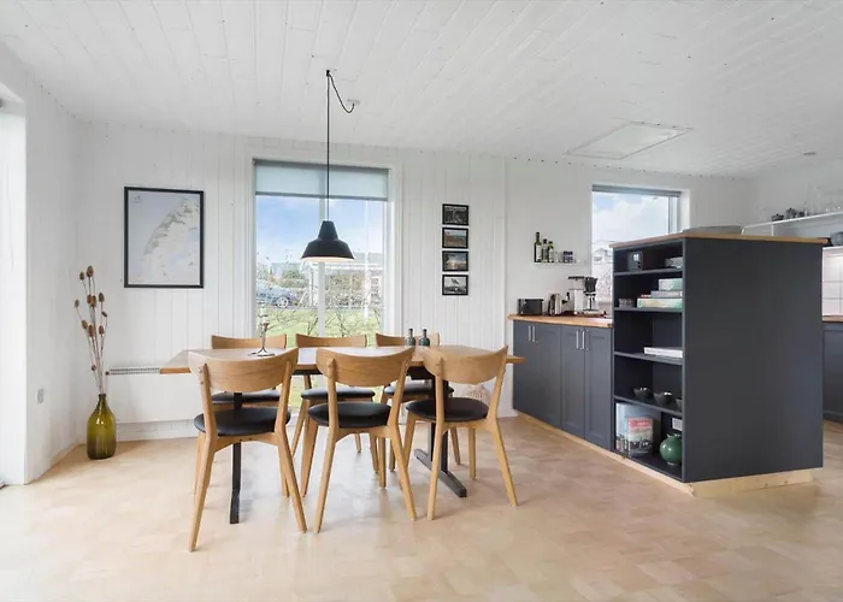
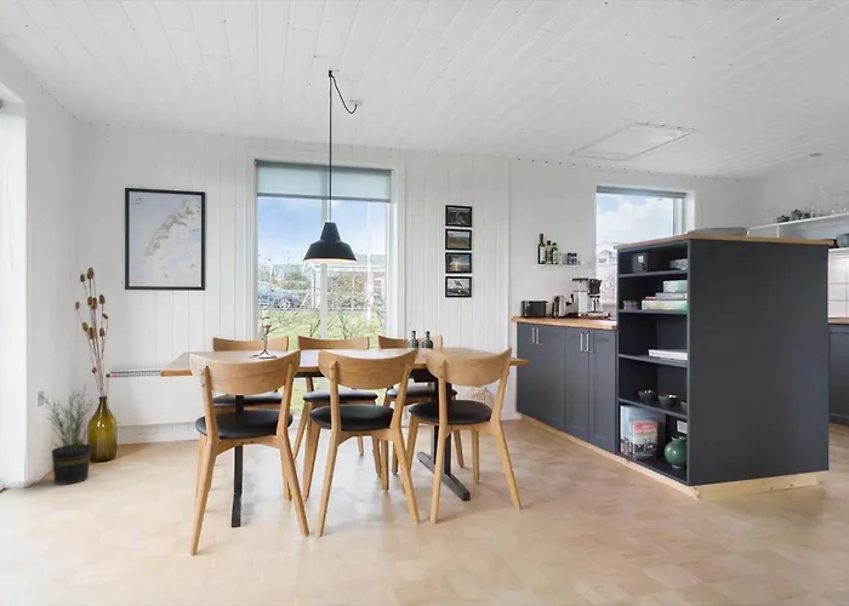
+ potted plant (67, 434)
